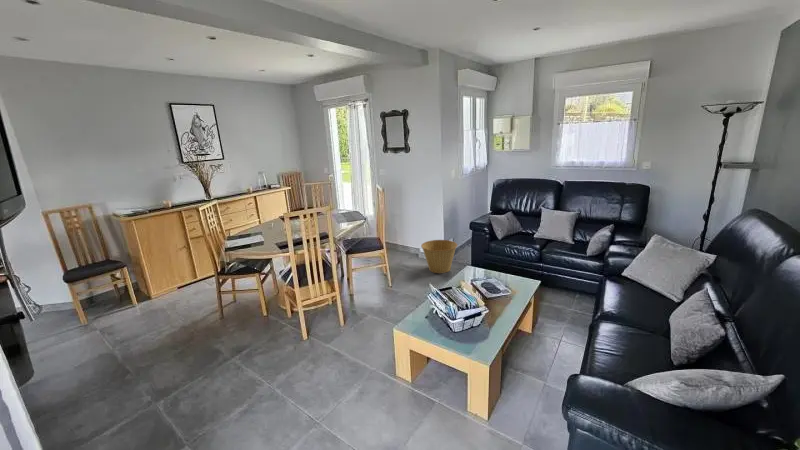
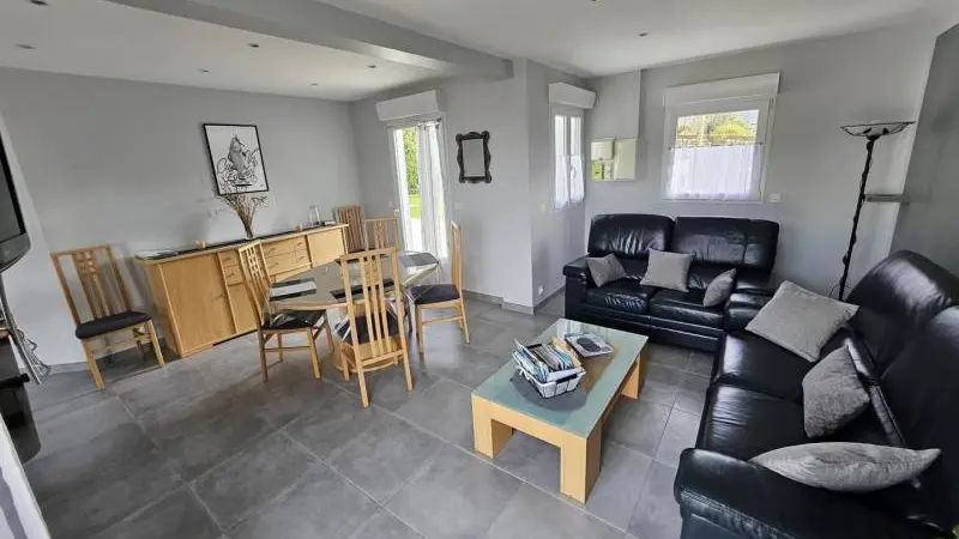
- basket (439, 257)
